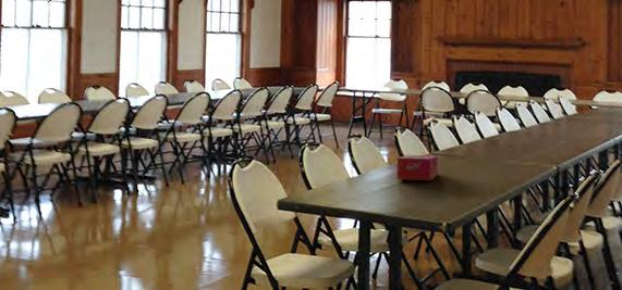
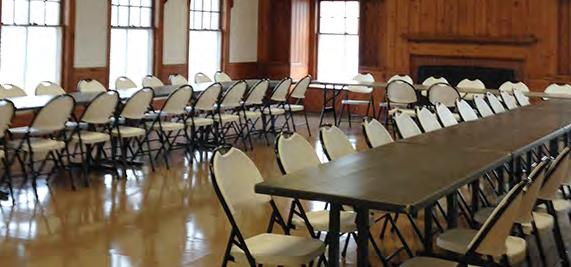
- tissue box (417, 167)
